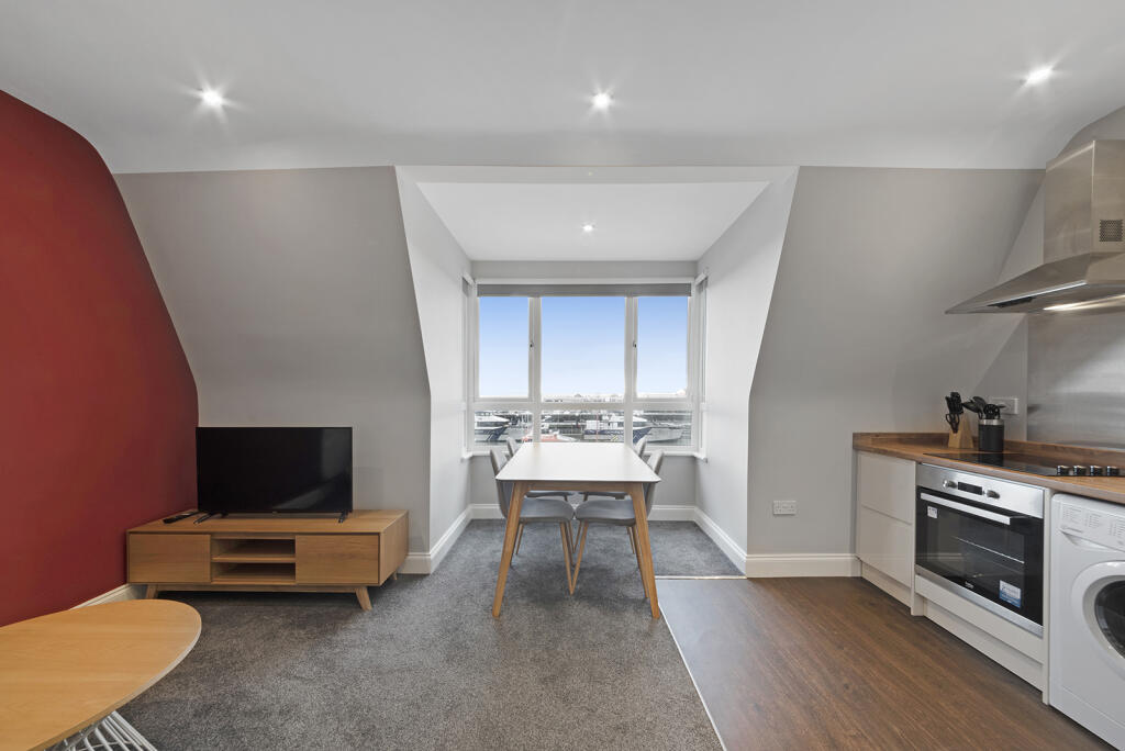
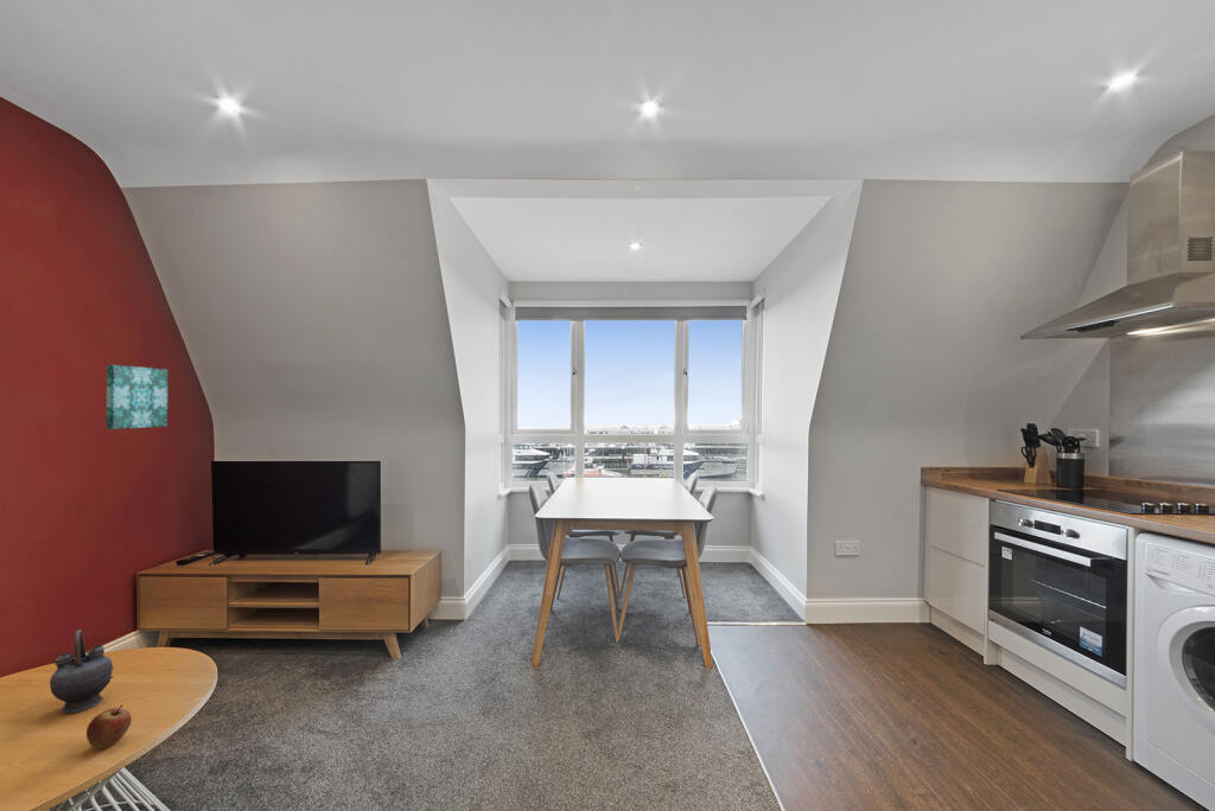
+ teapot (83, 665)
+ apple (109, 724)
+ wall art (138, 397)
